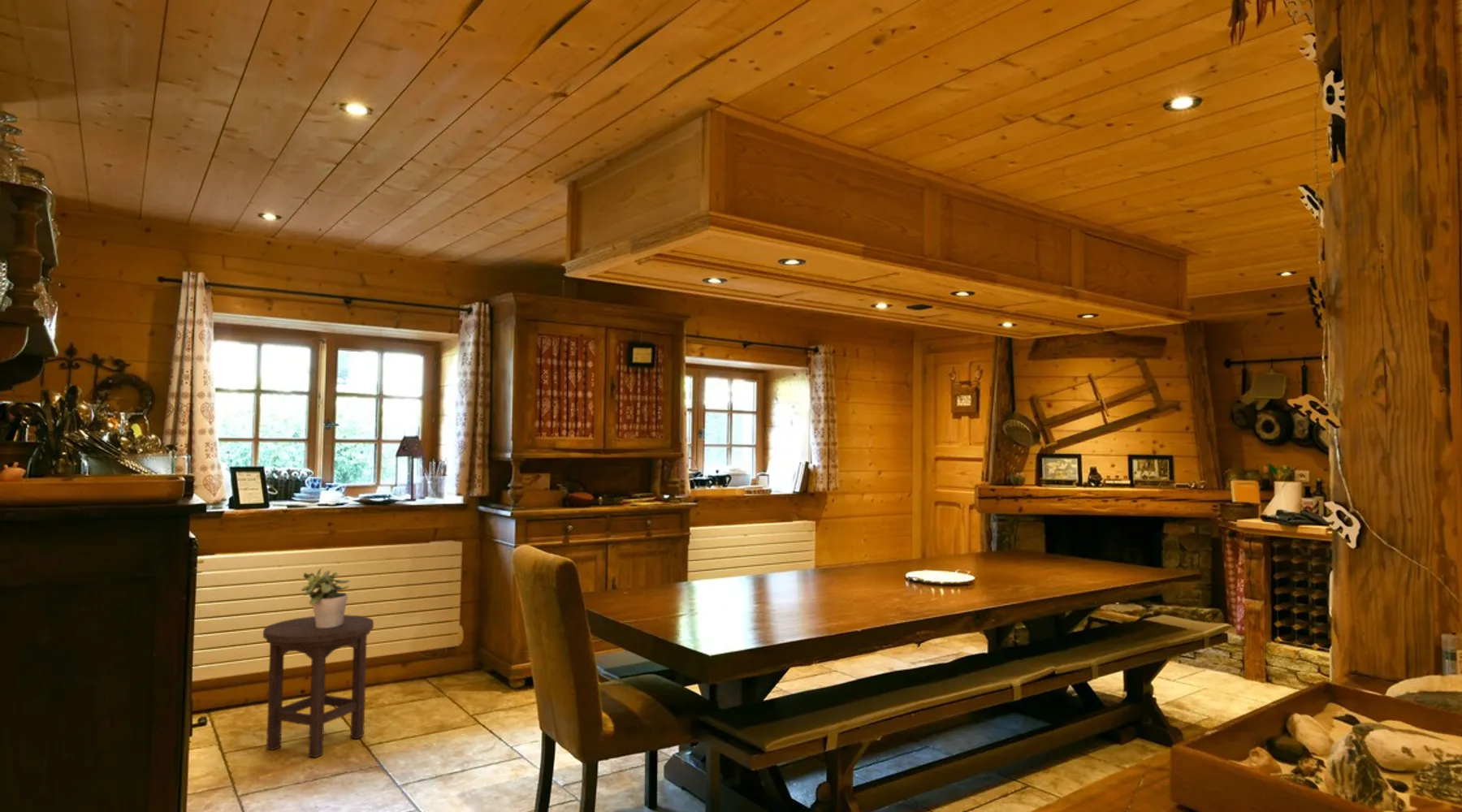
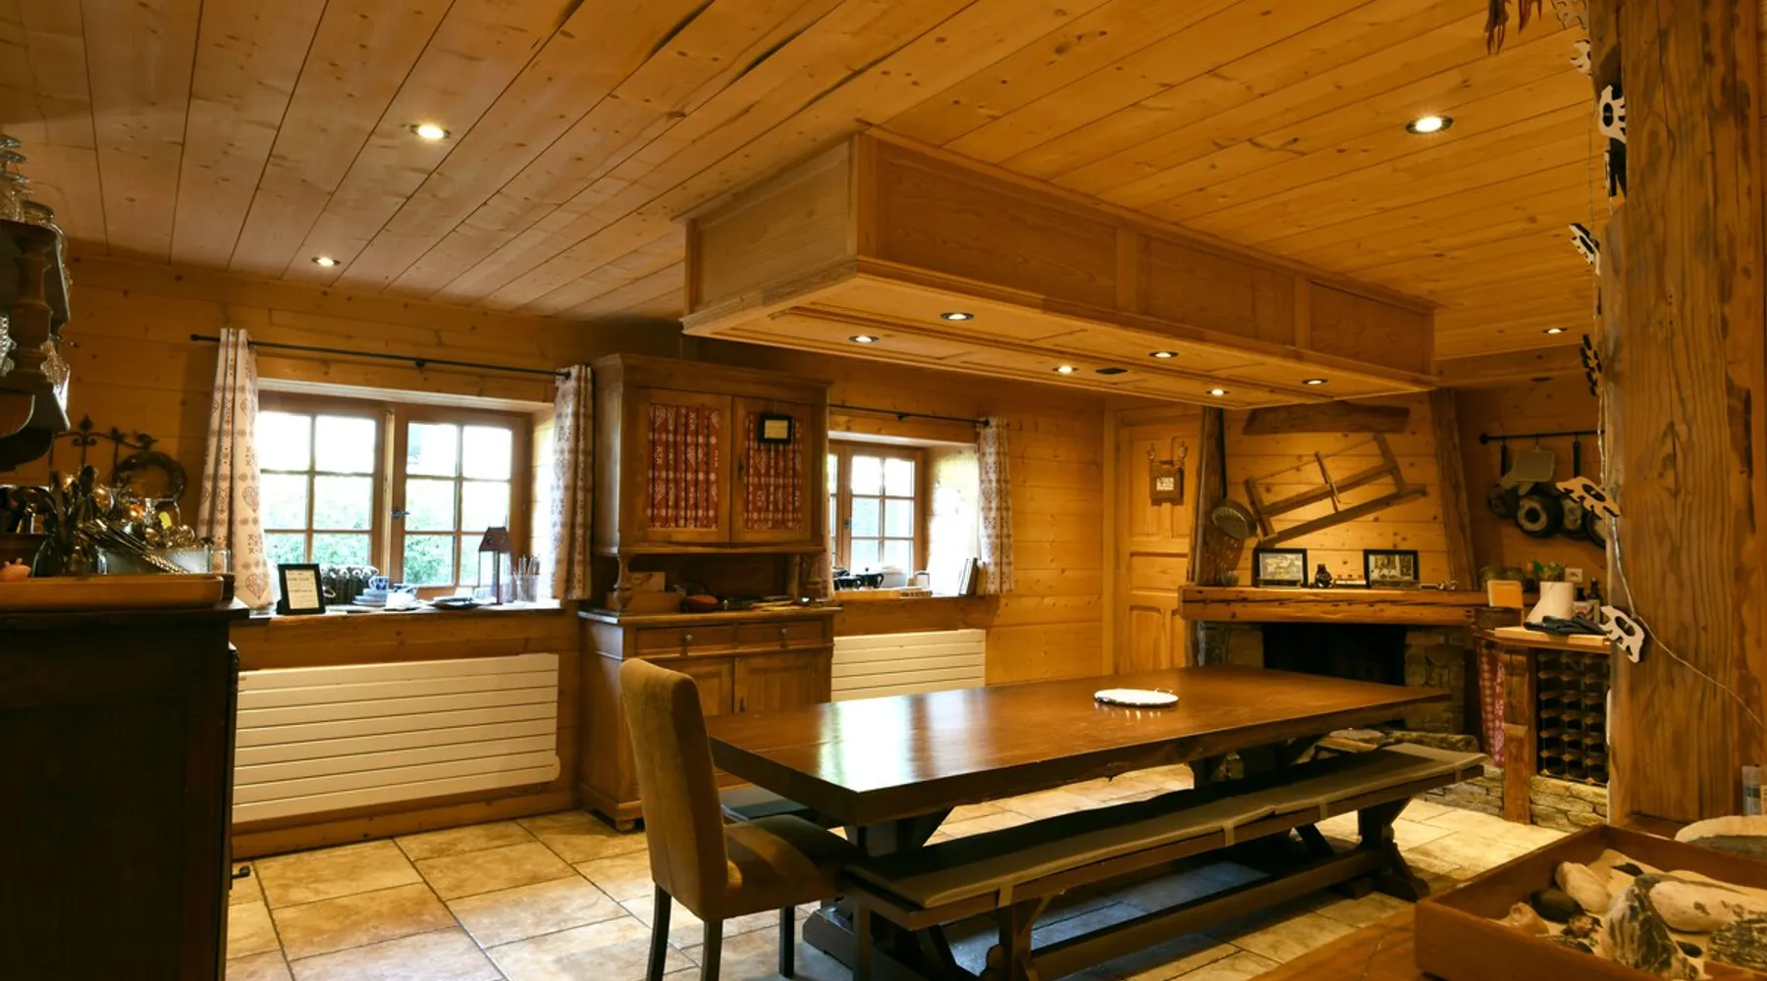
- potted plant (320, 596)
- stool (318, 683)
